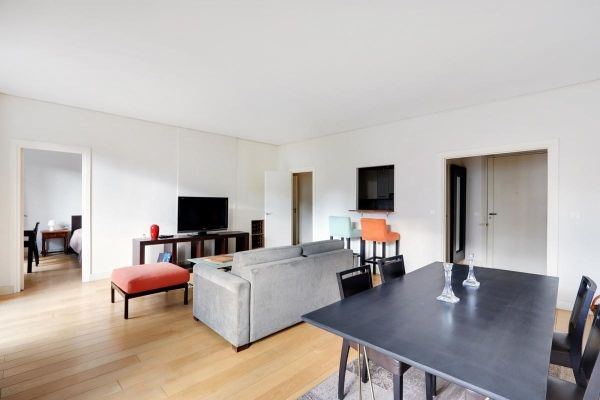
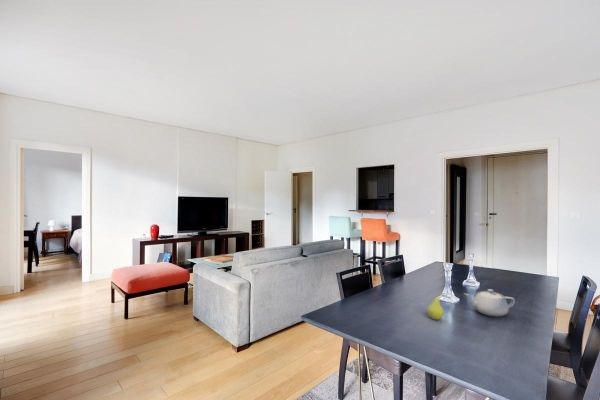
+ teapot (489, 301)
+ fruit (436, 306)
